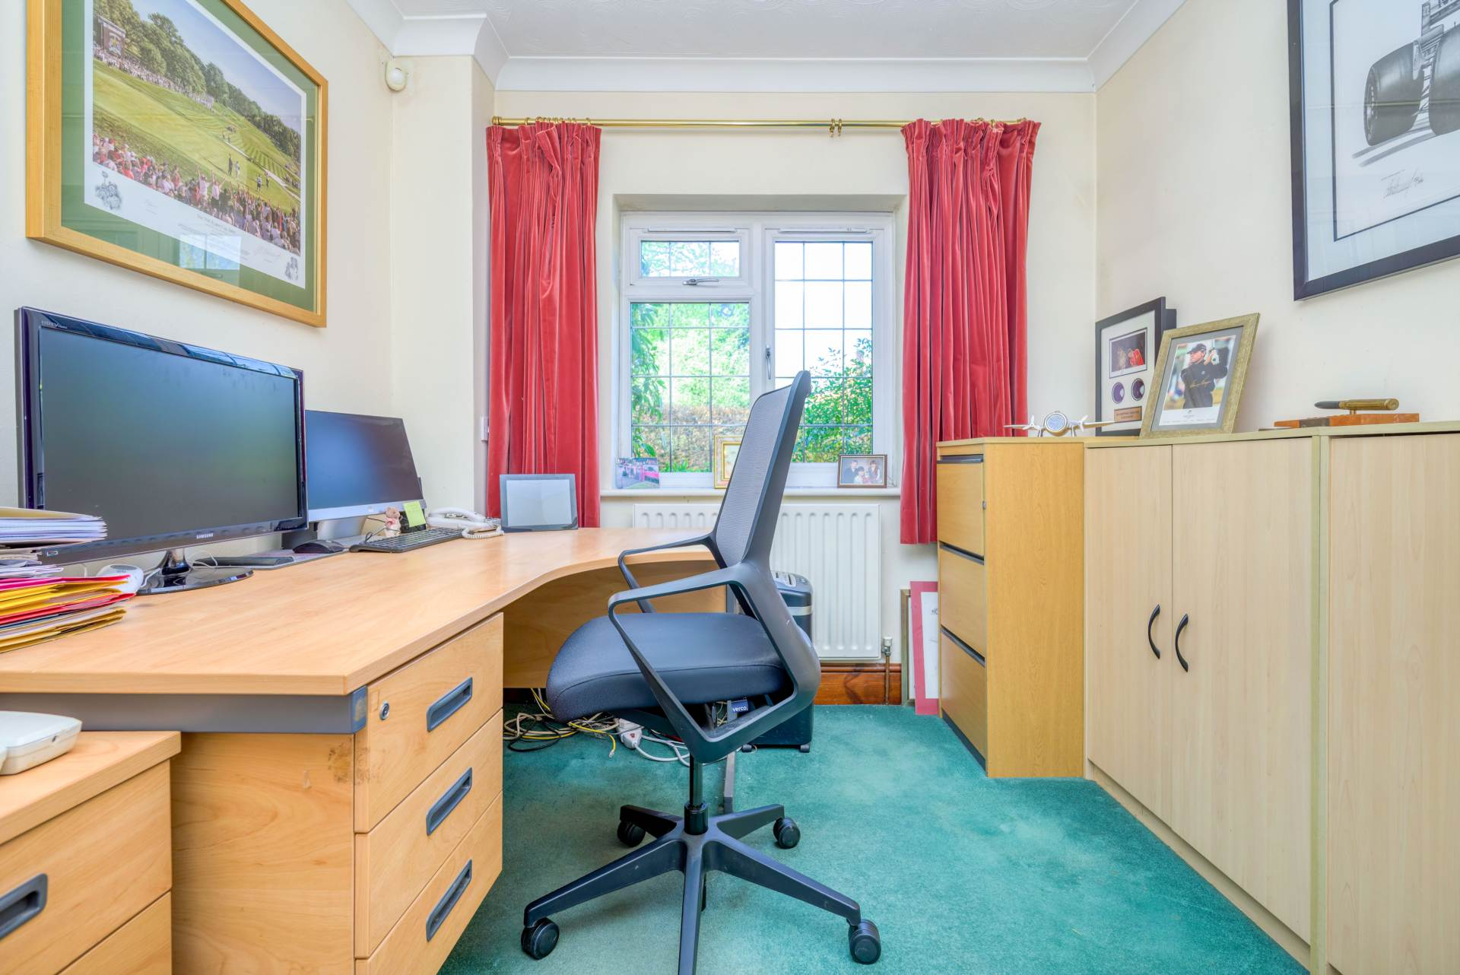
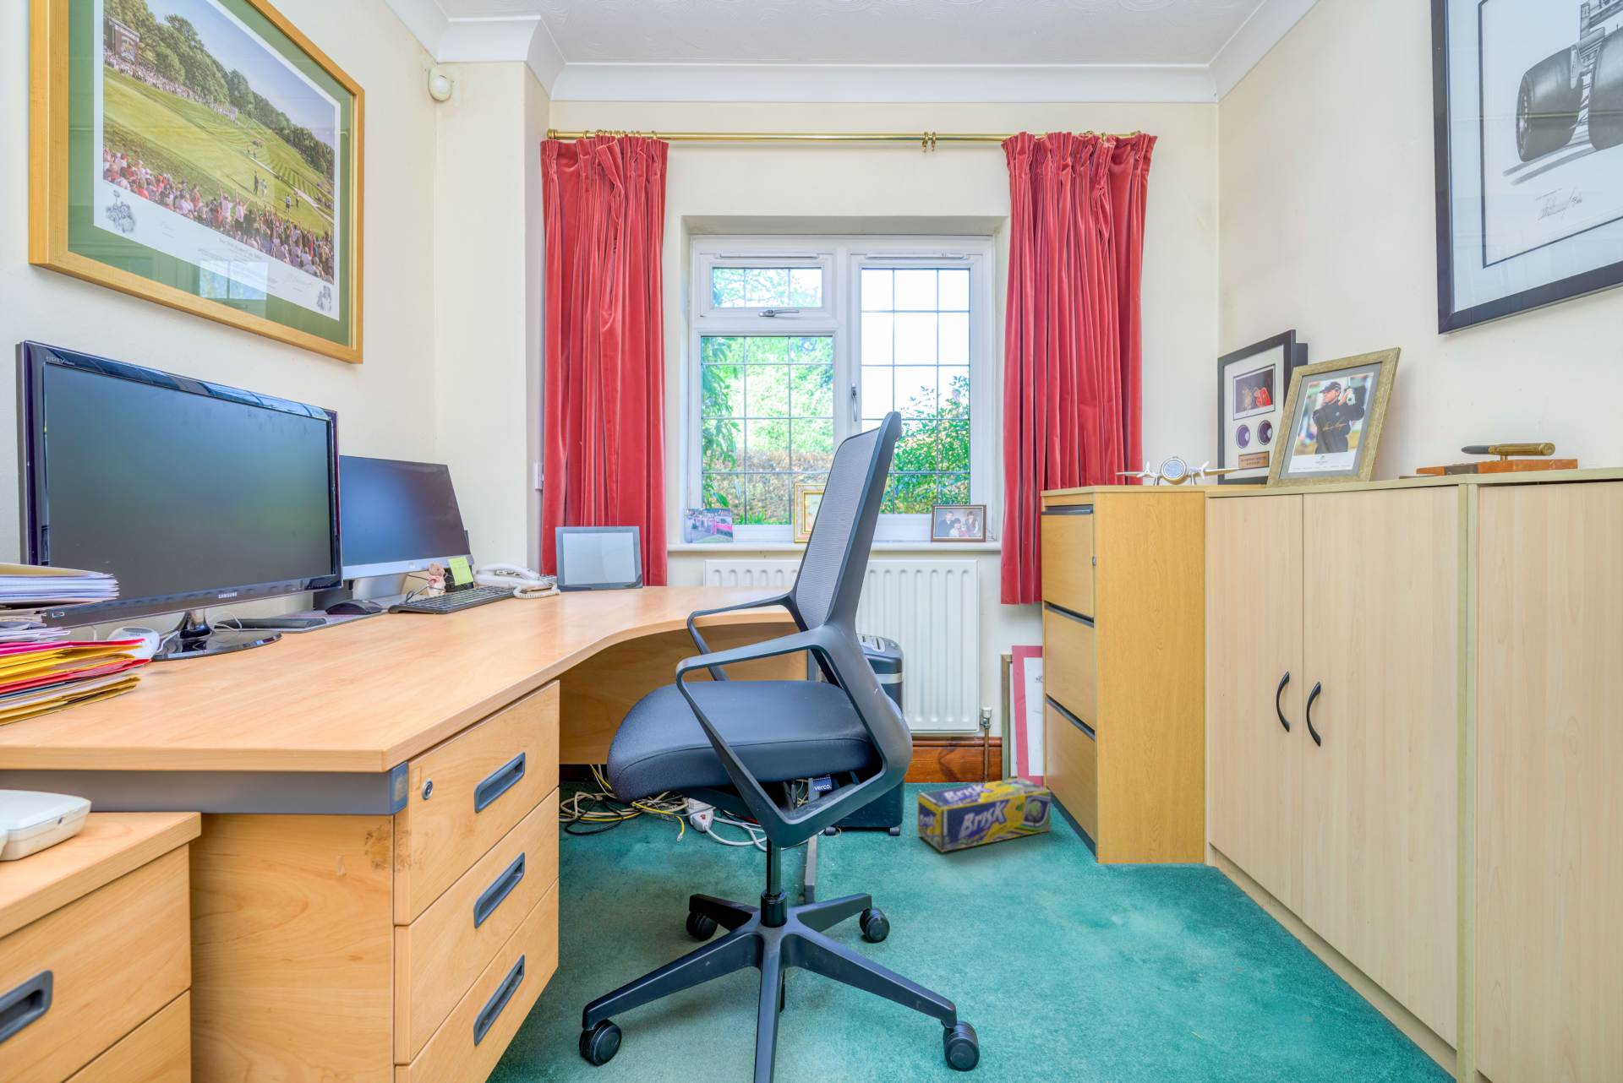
+ box (984, 812)
